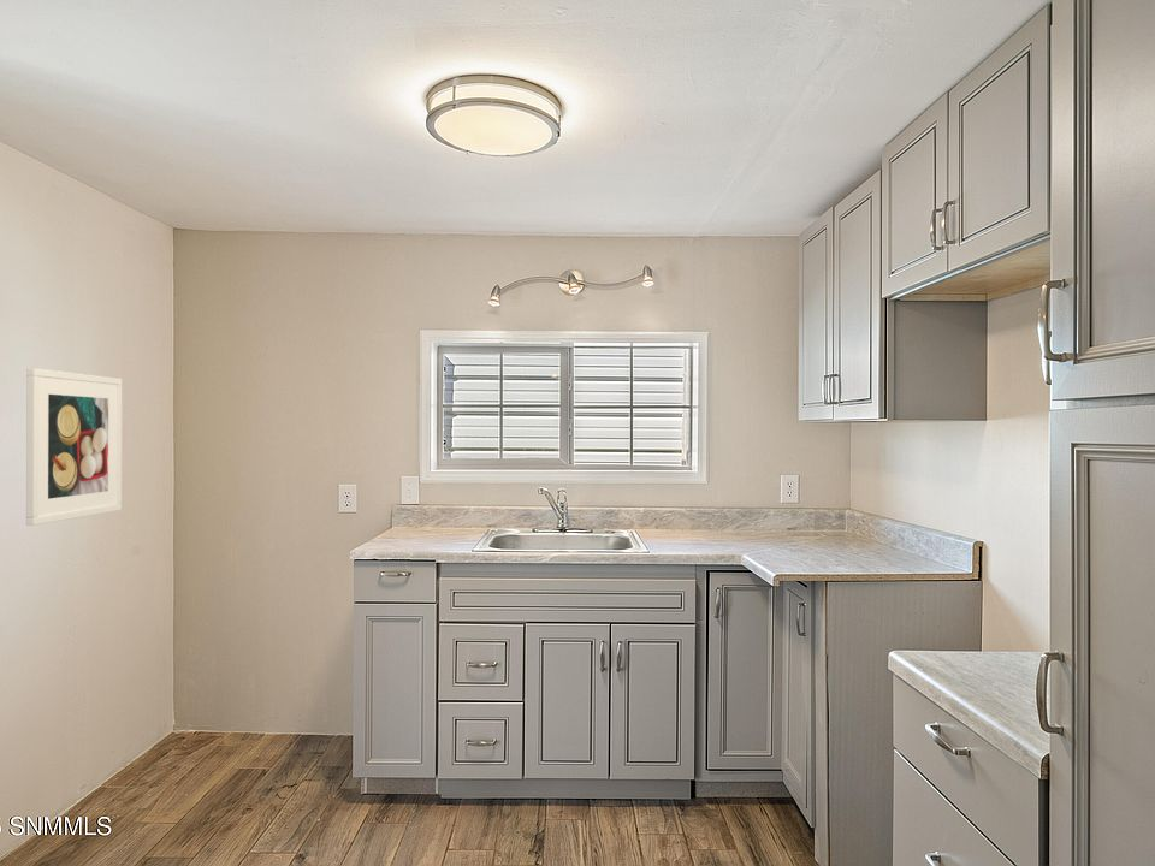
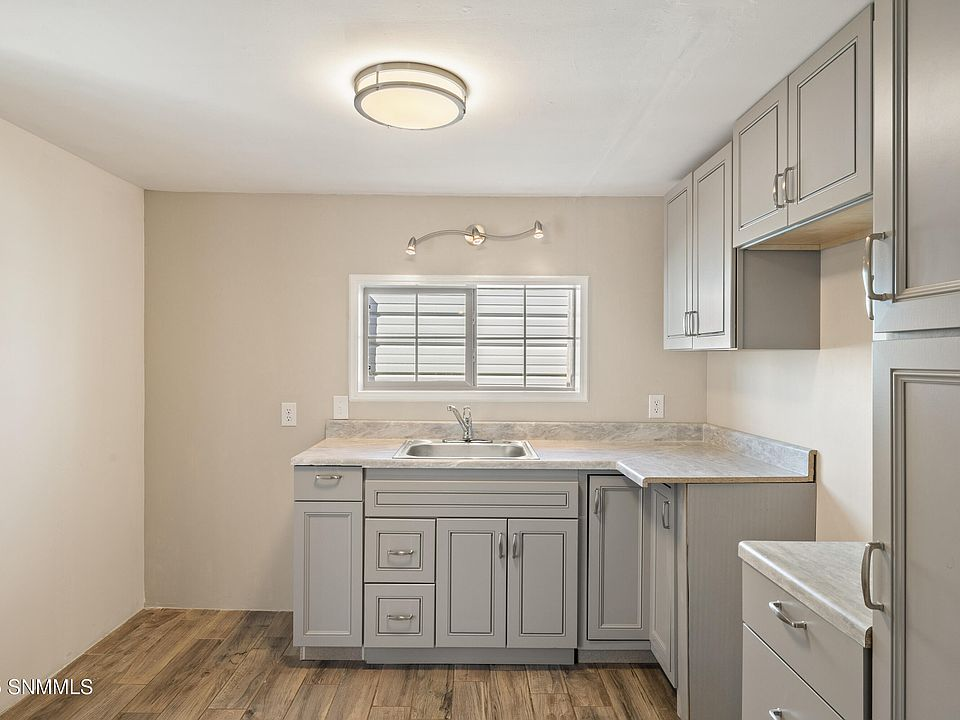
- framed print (78, 445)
